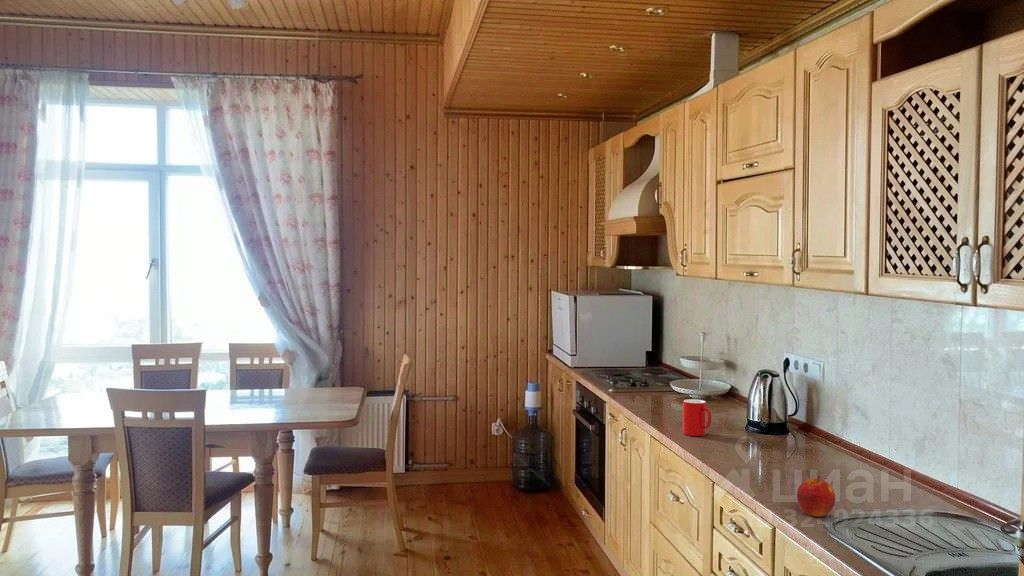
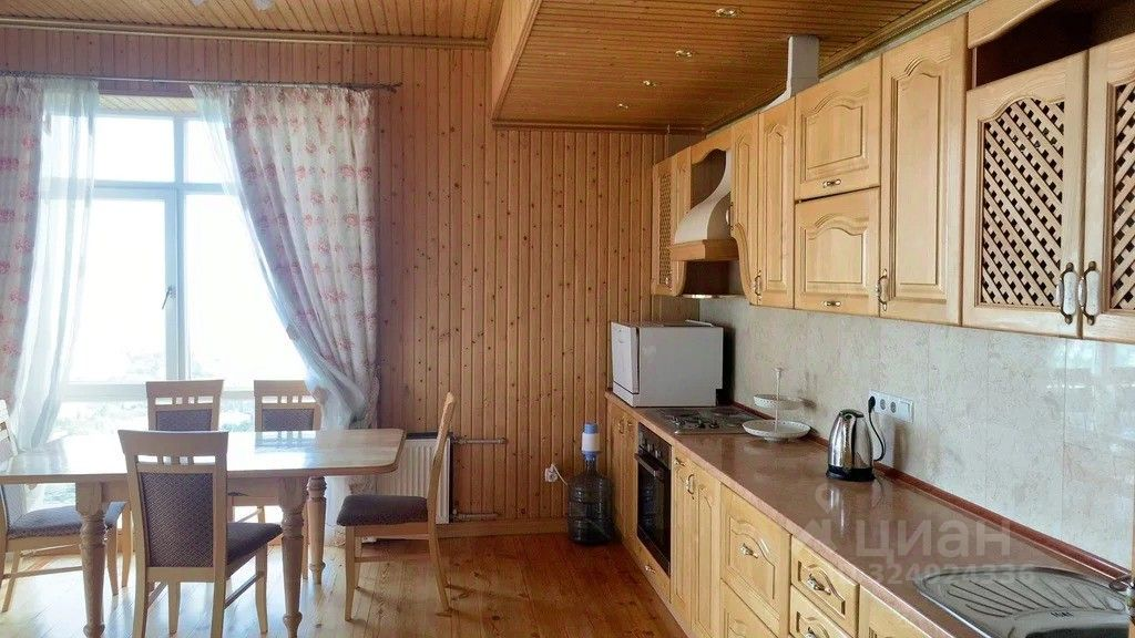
- apple (815, 494)
- cup (696, 418)
